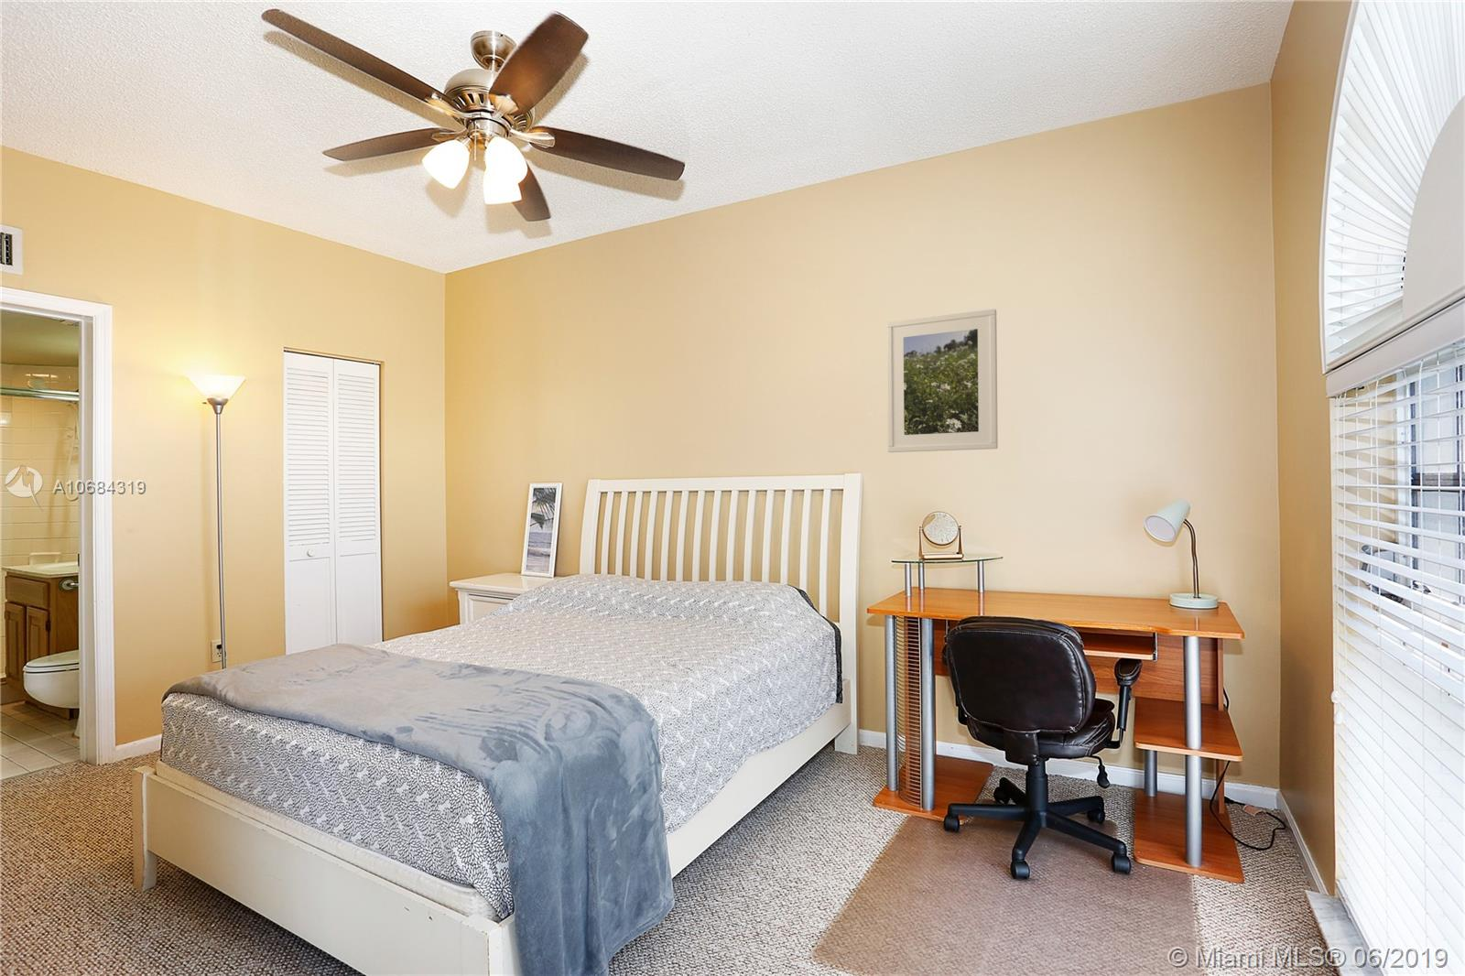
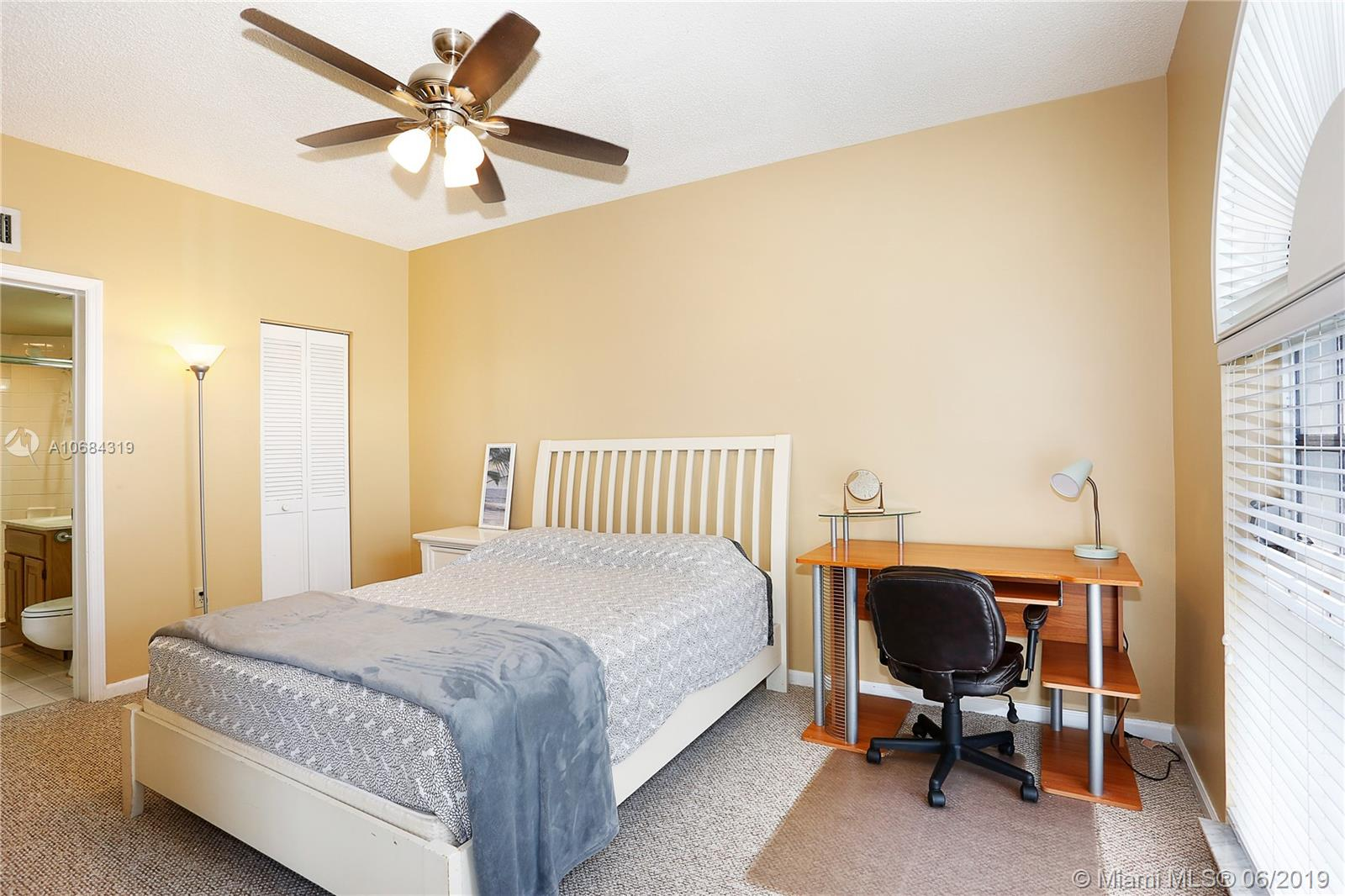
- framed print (939, 382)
